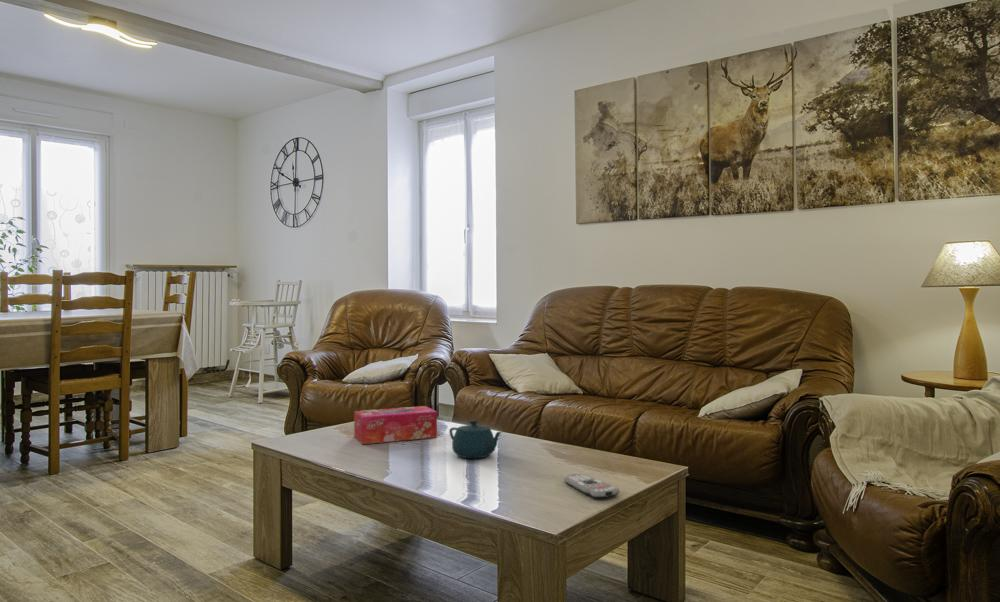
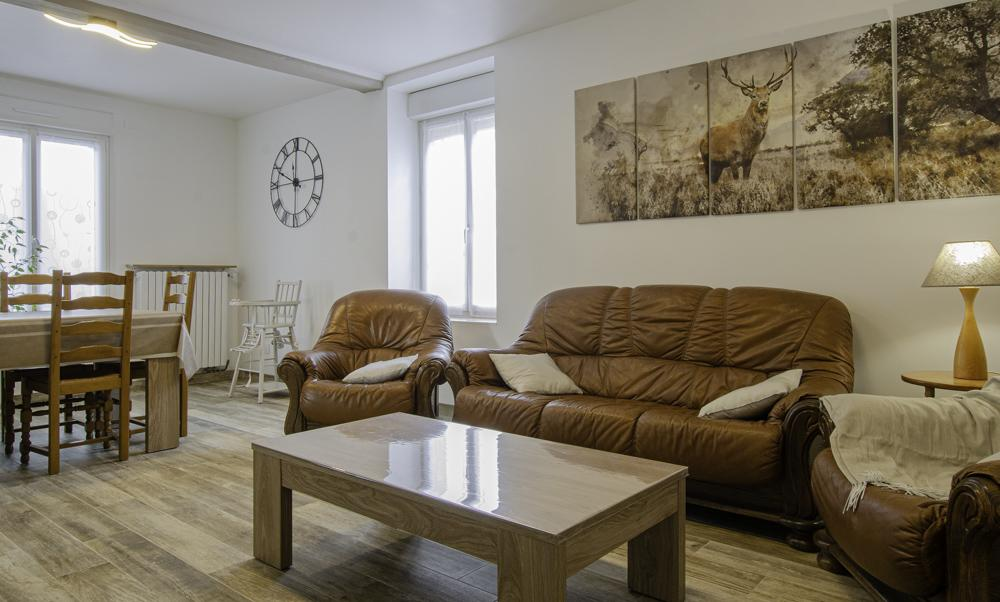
- tissue box (395, 424)
- remote control (589, 485)
- teapot (475, 438)
